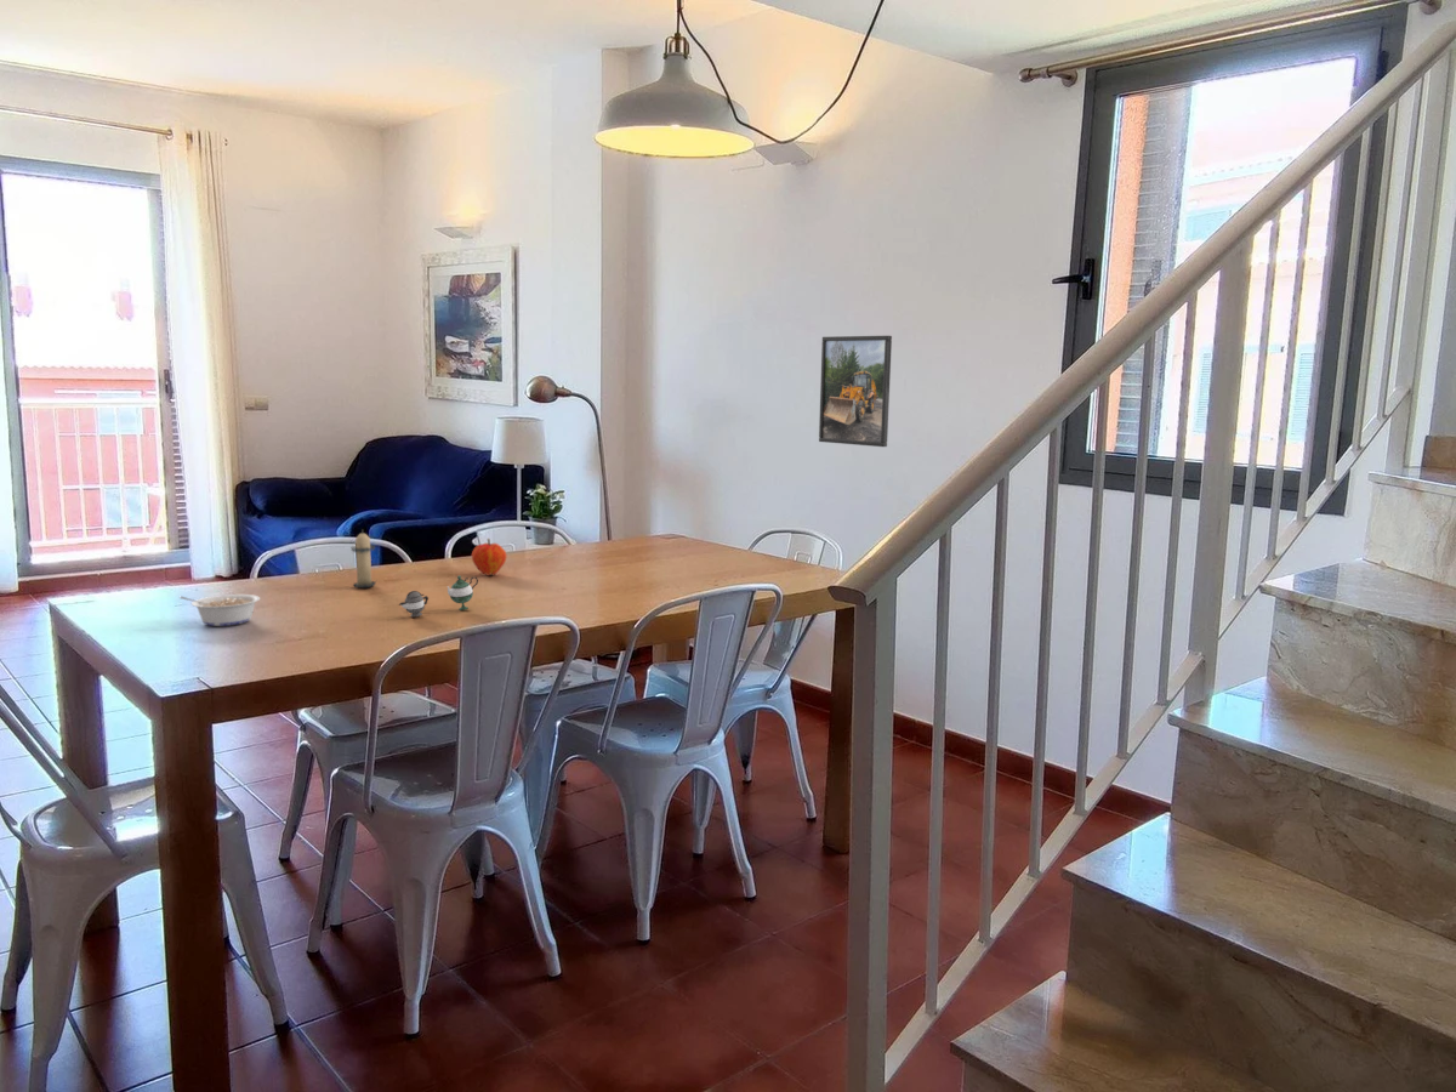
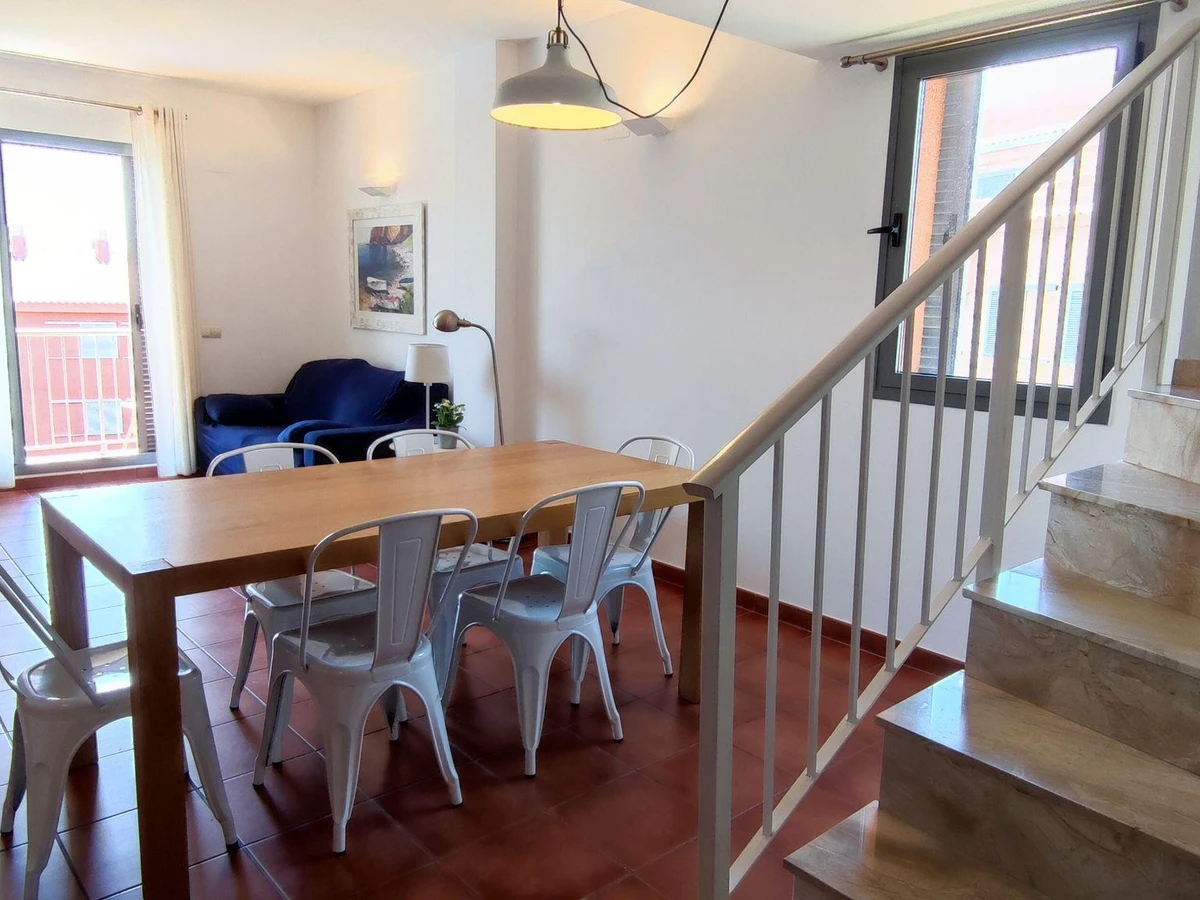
- teapot (448, 592)
- candle (363, 557)
- legume (223, 609)
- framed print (853, 391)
- fruit (489, 556)
